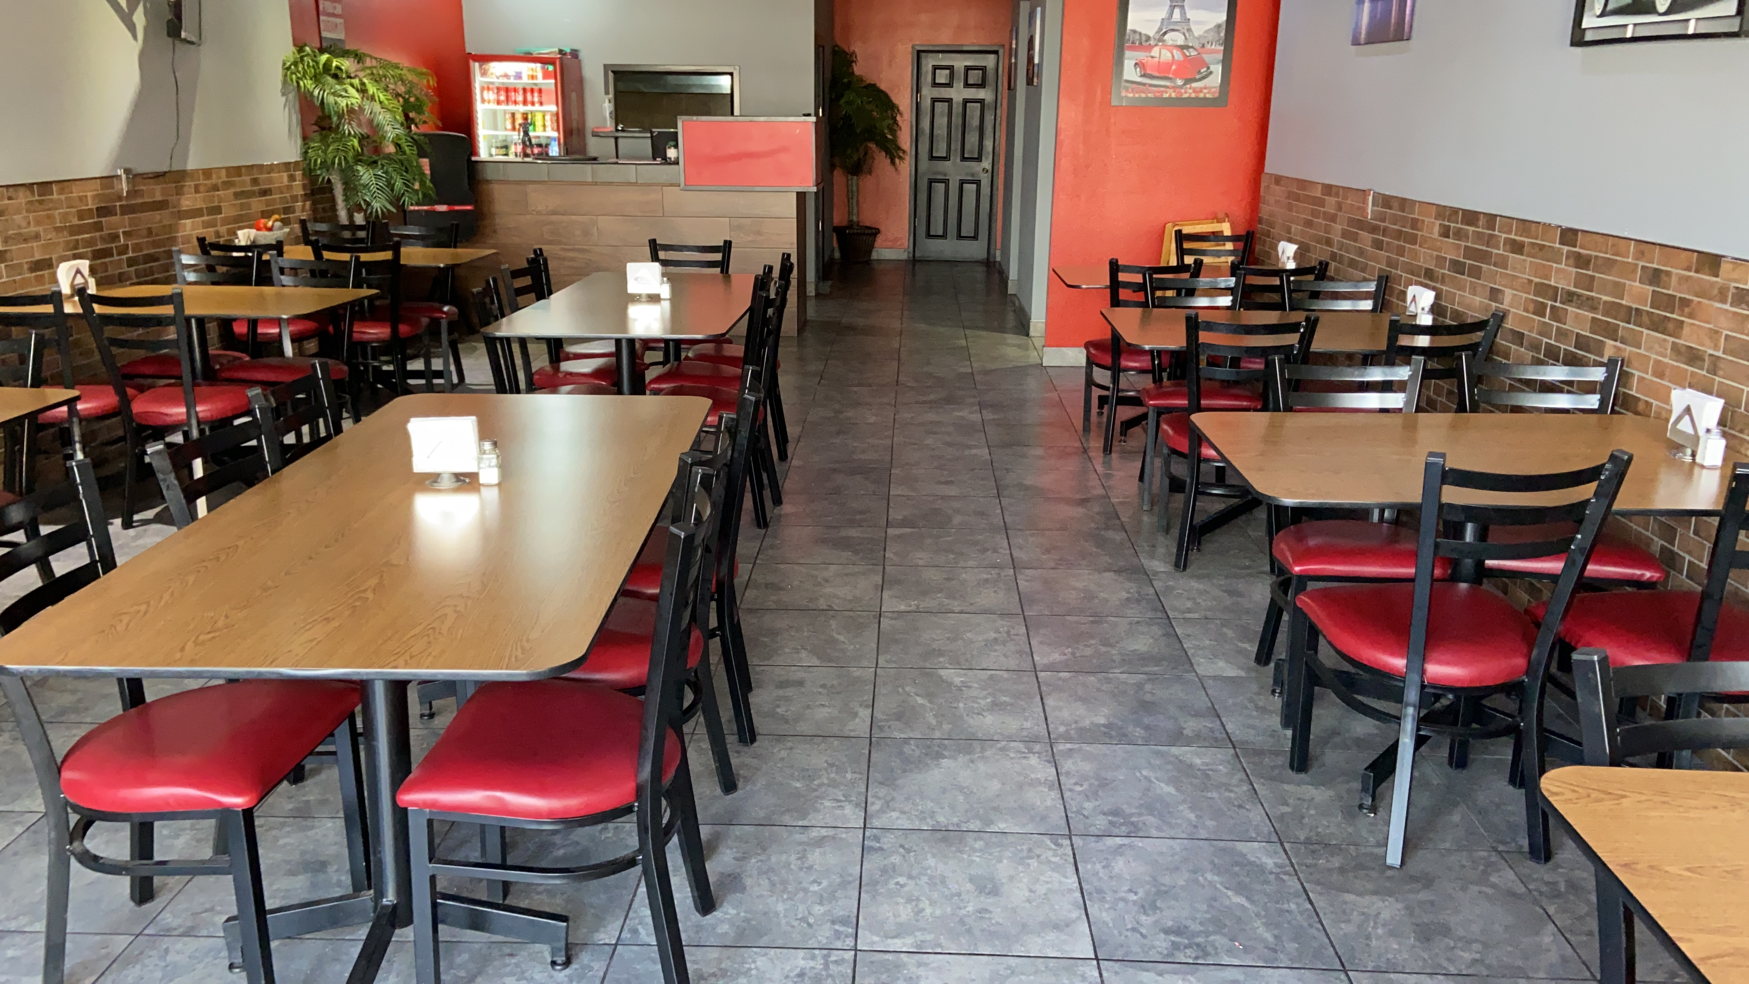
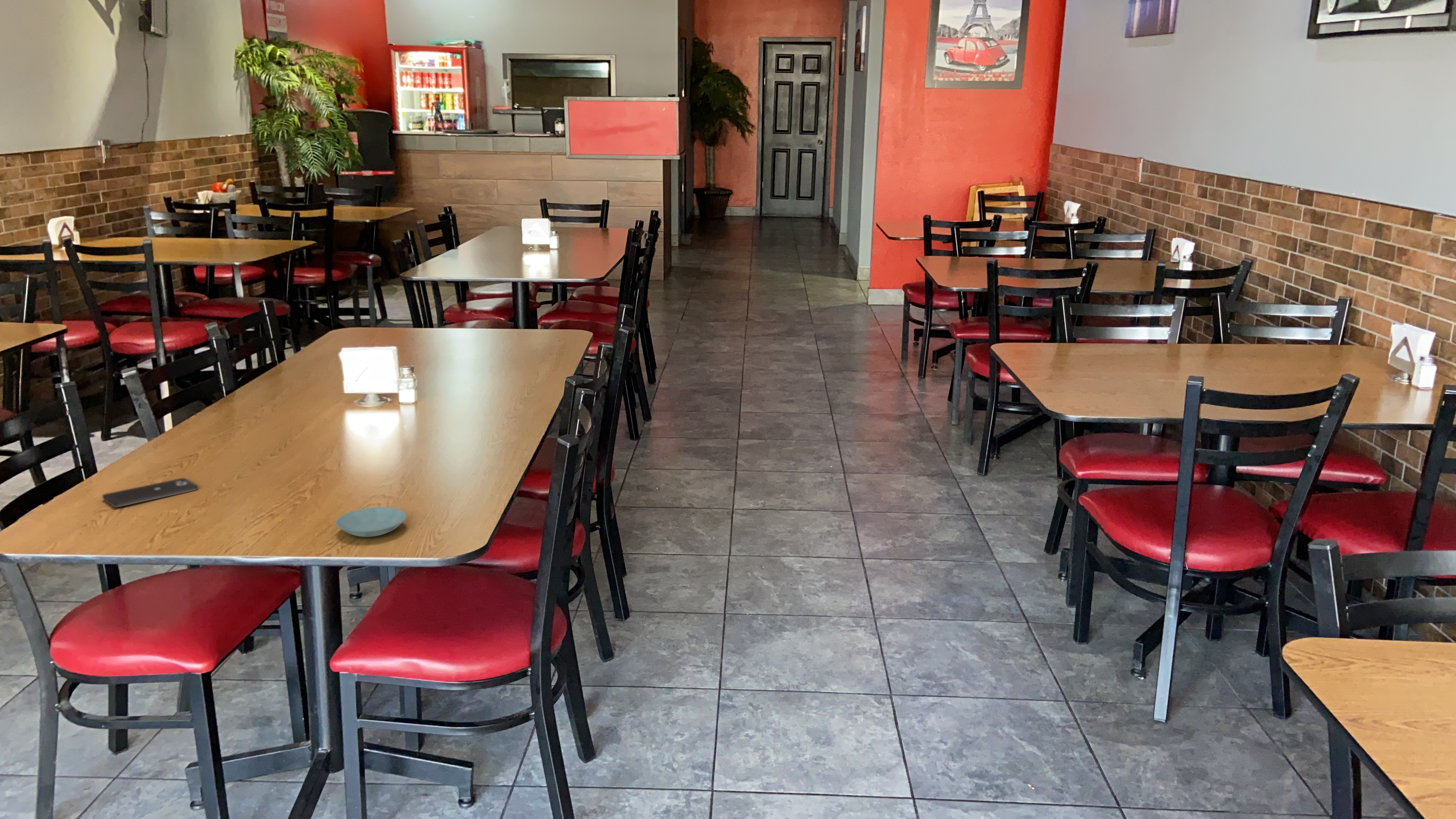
+ smartphone (151, 492)
+ saucer (372, 524)
